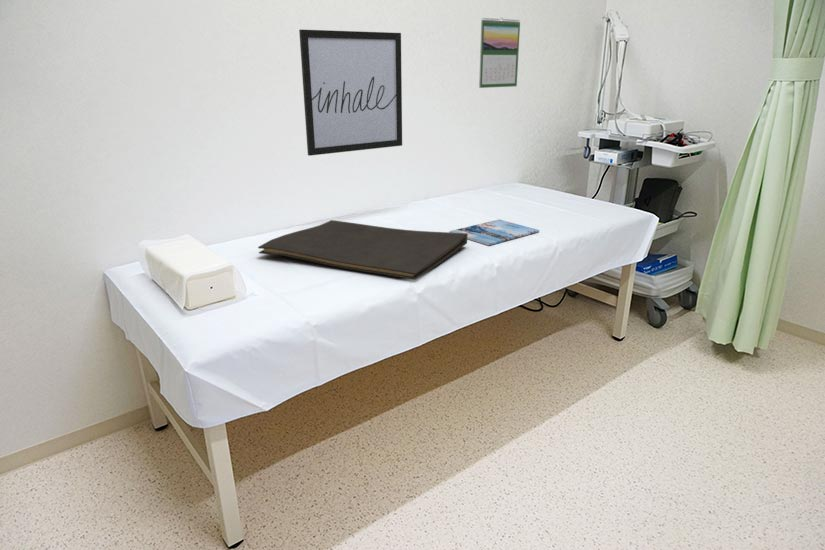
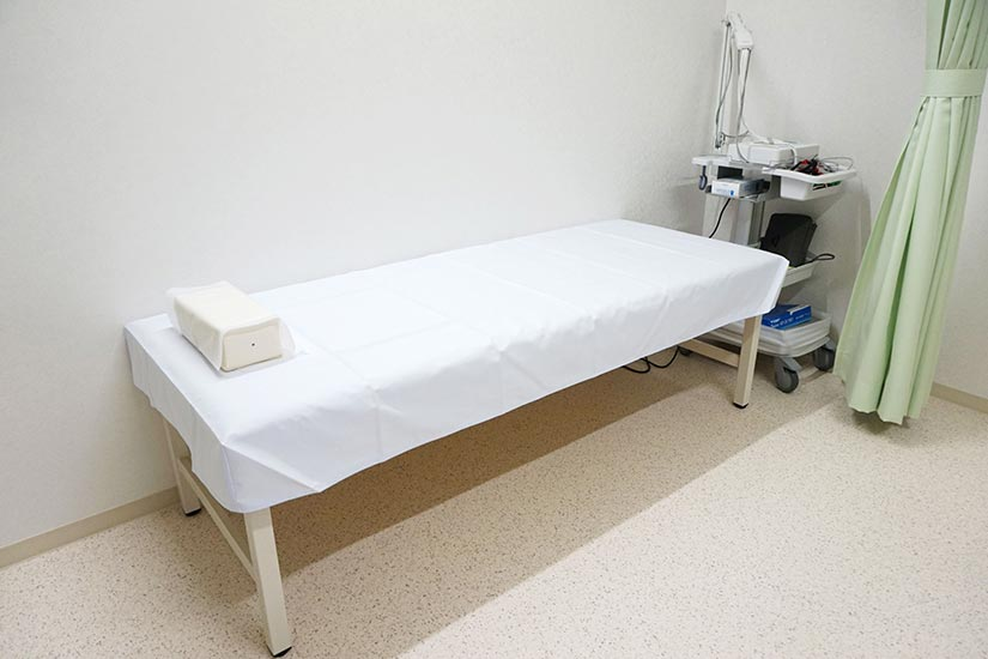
- magazine (494, 231)
- calendar (499, 53)
- wall art (355, 92)
- hand towel (365, 245)
